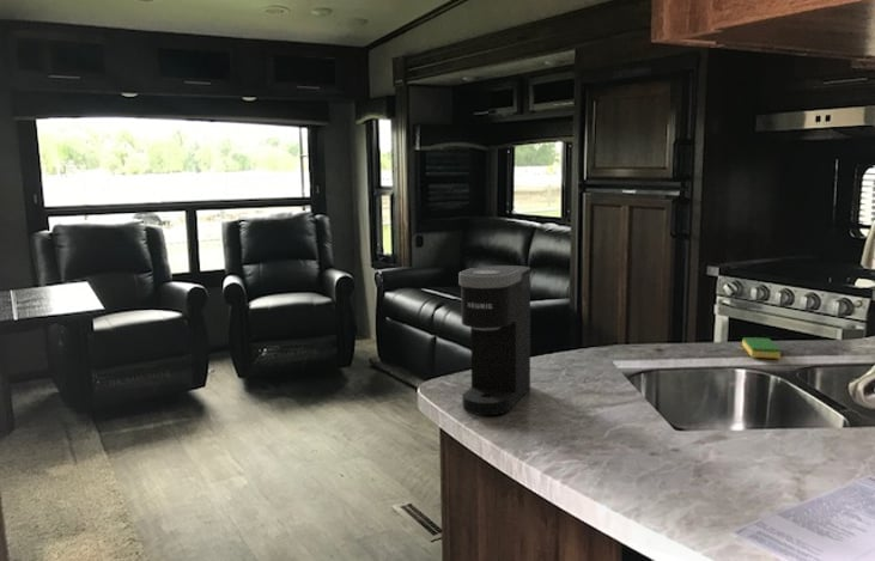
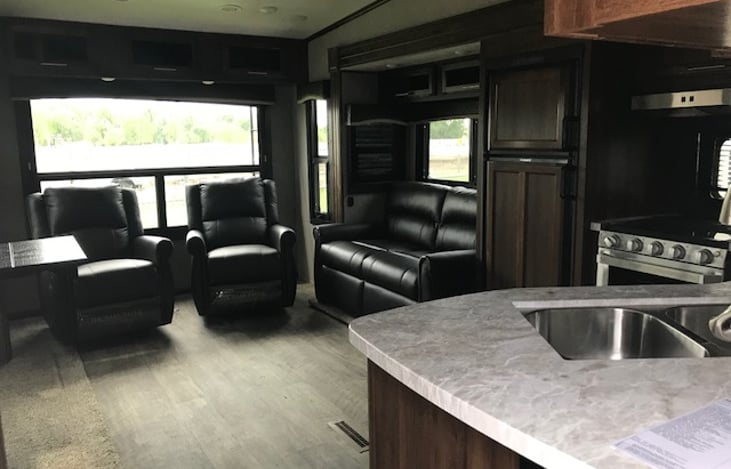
- coffee maker (497, 334)
- dish sponge (760, 347)
